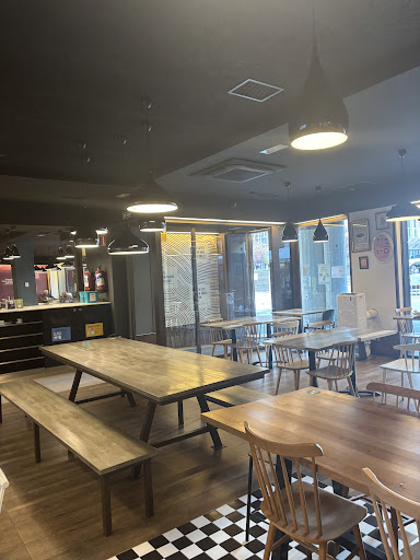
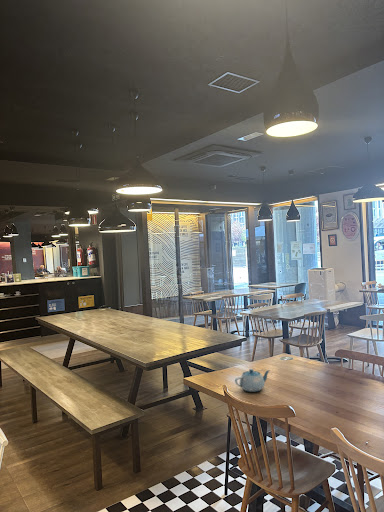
+ chinaware (252, 379)
